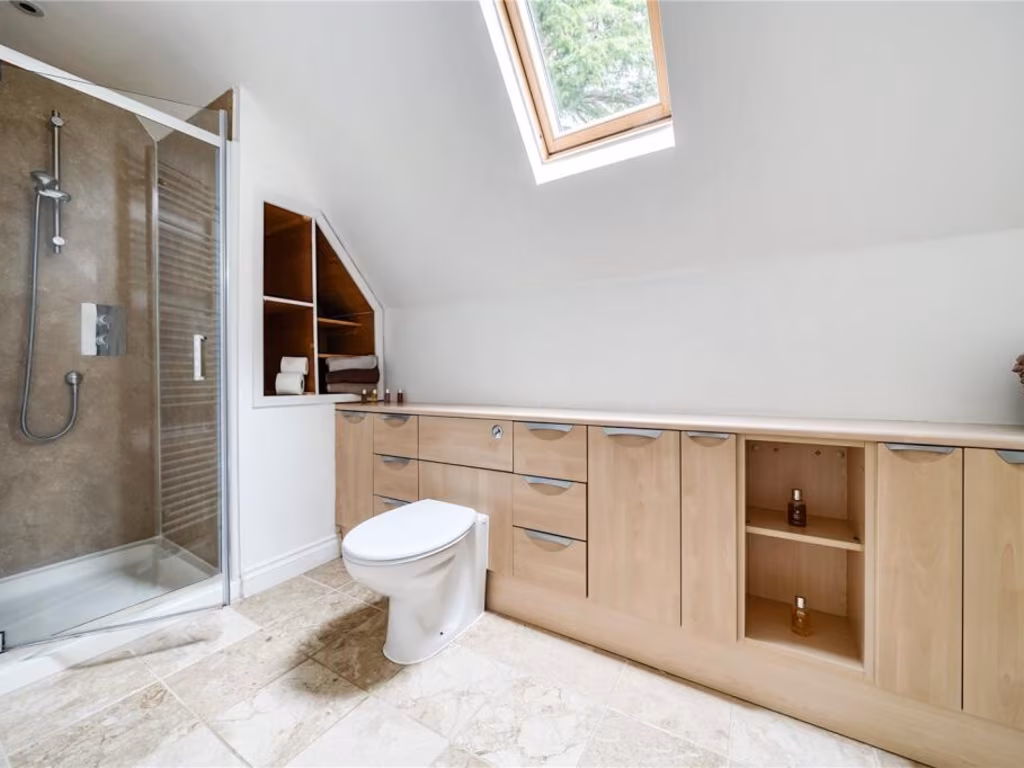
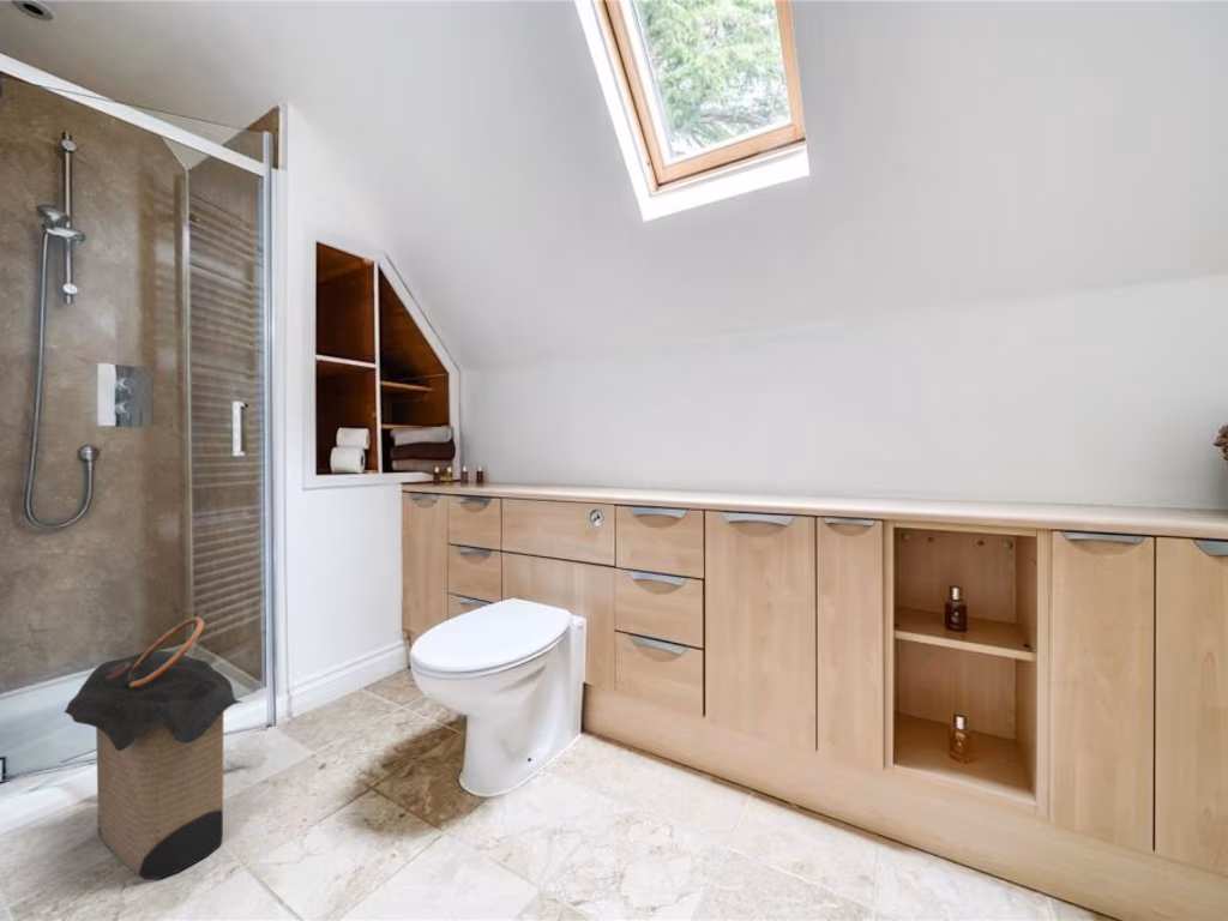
+ laundry hamper (152, 728)
